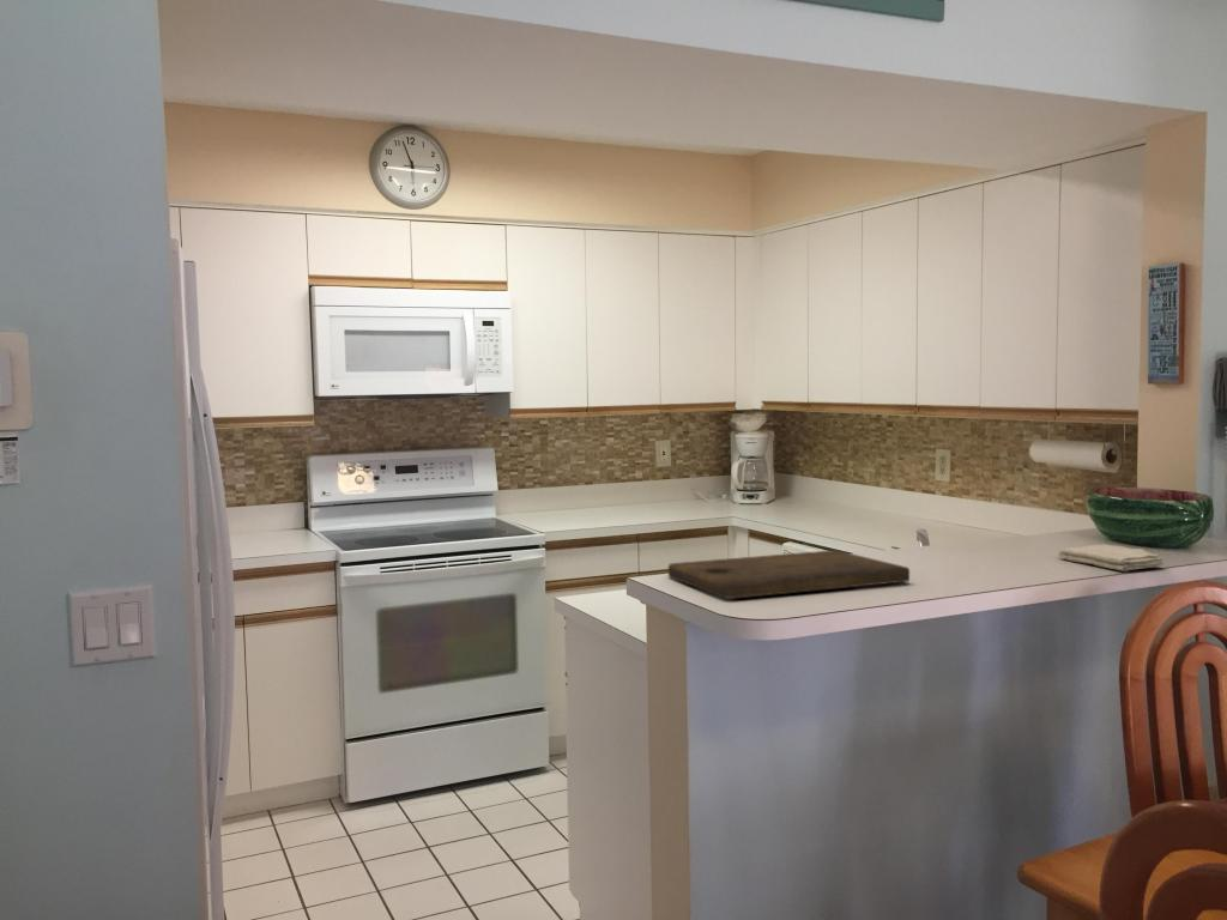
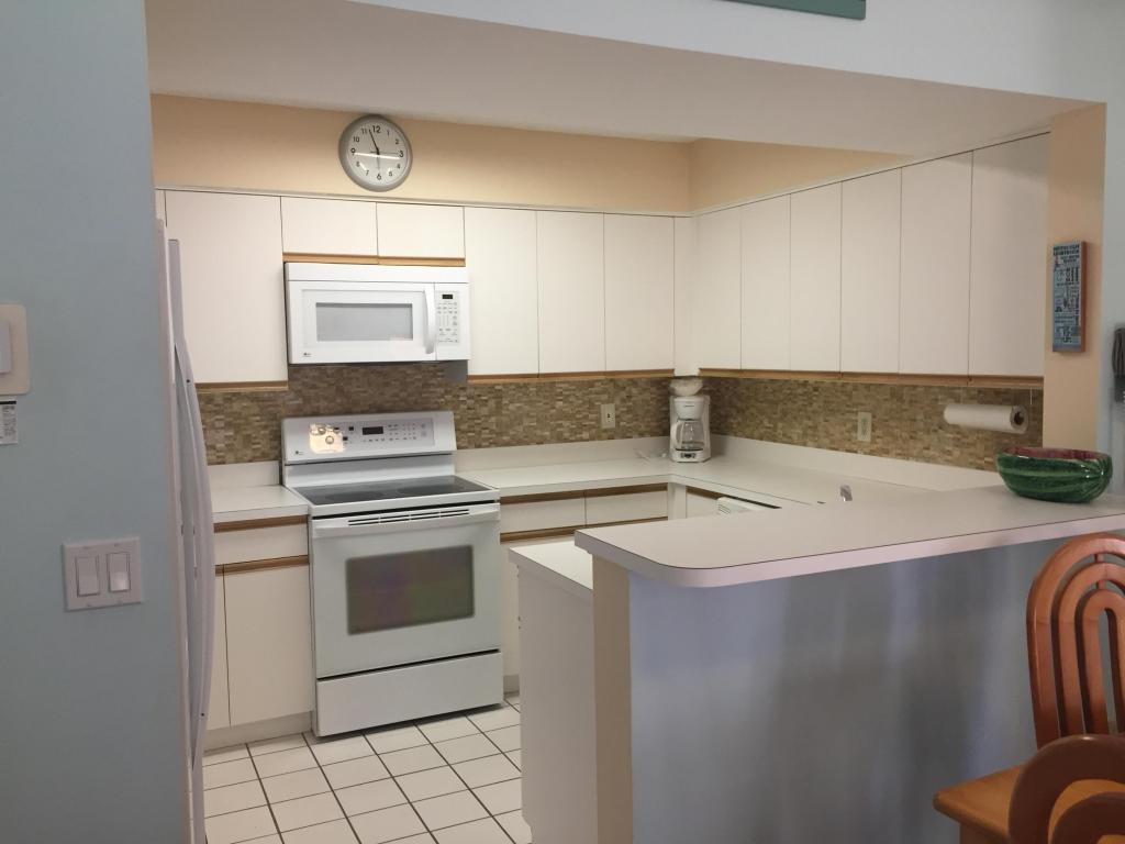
- washcloth (1110, 556)
- cutting board (786, 571)
